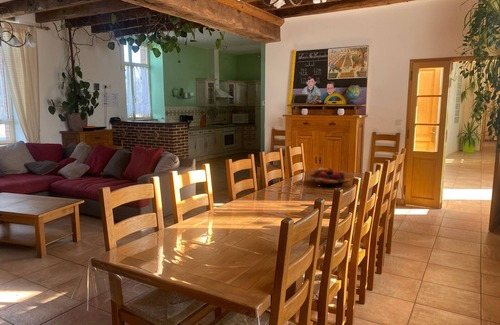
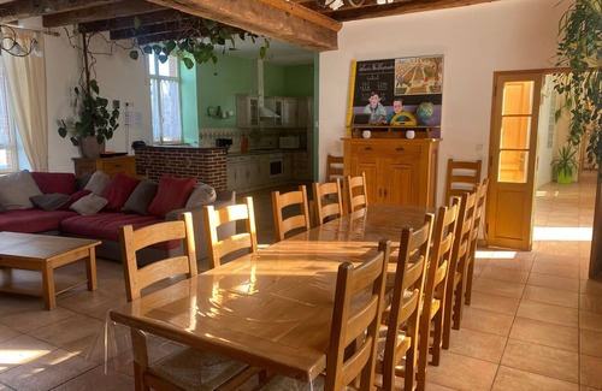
- fruit basket (327, 176)
